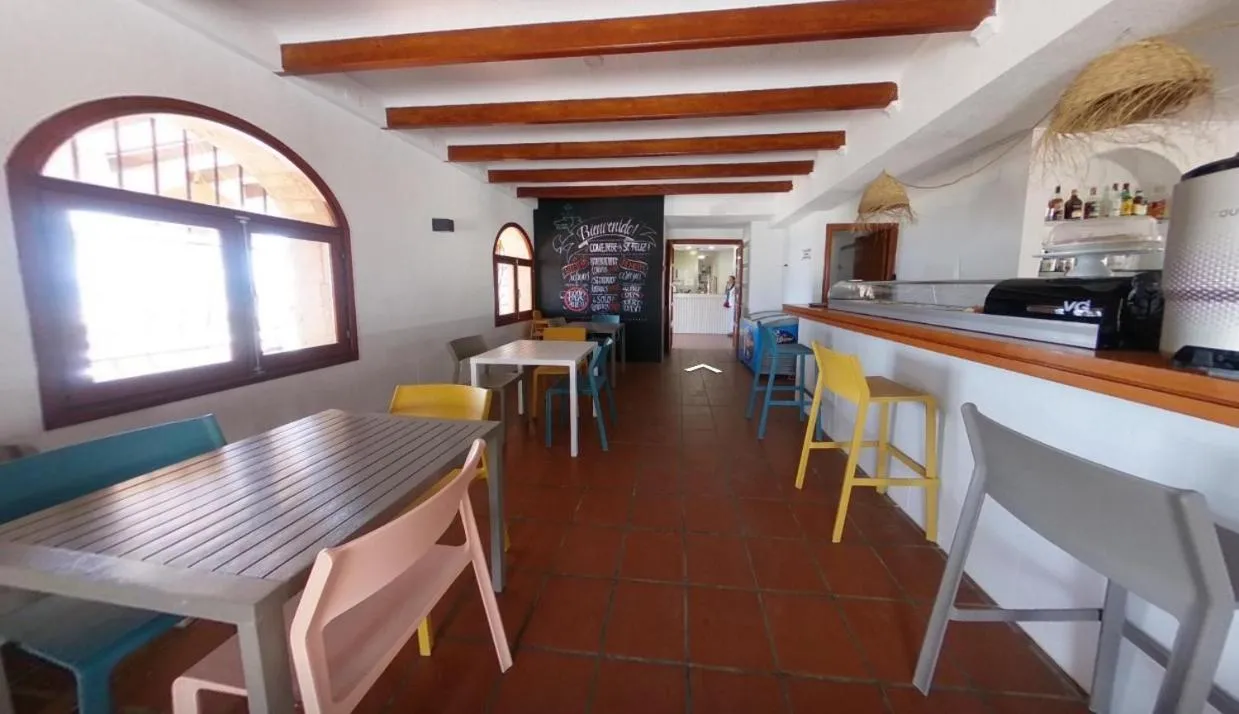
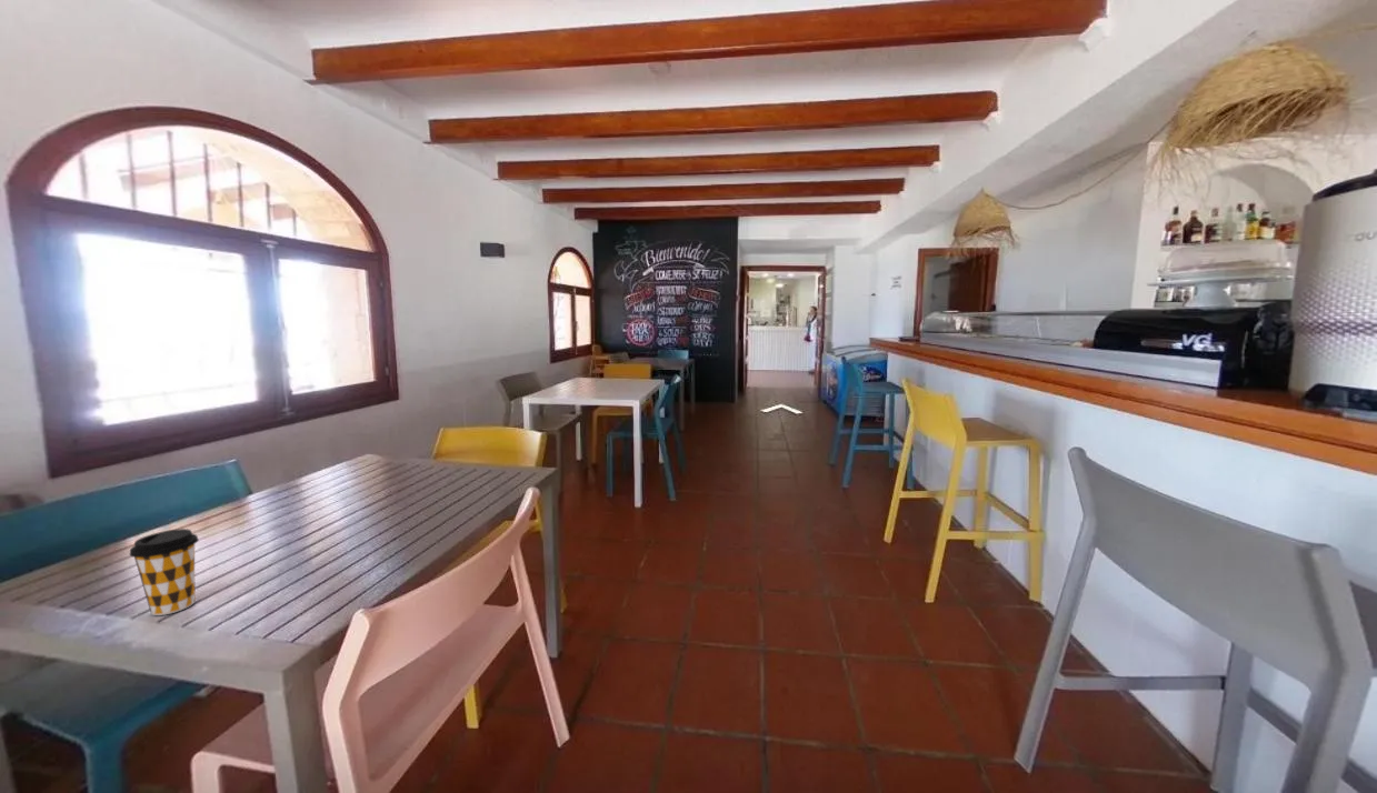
+ coffee cup (168, 572)
